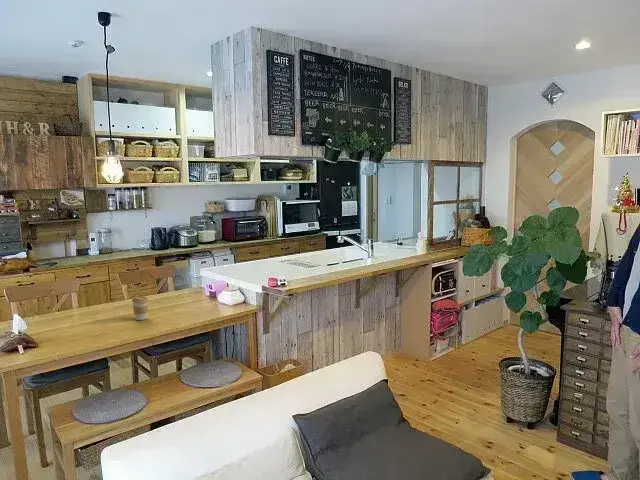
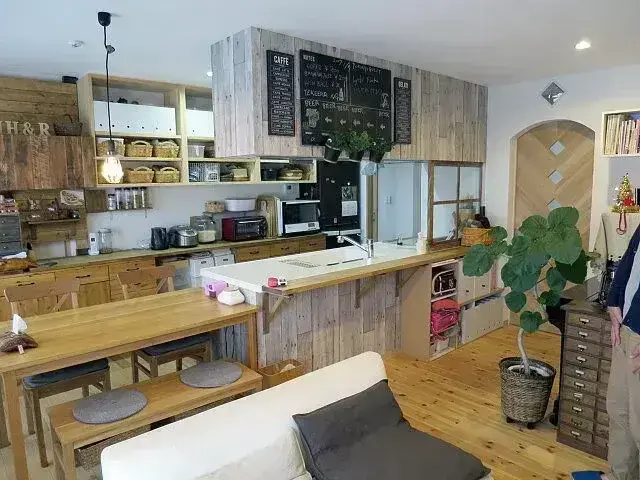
- coffee cup (140, 307)
